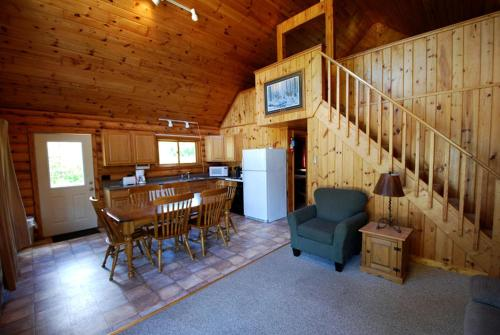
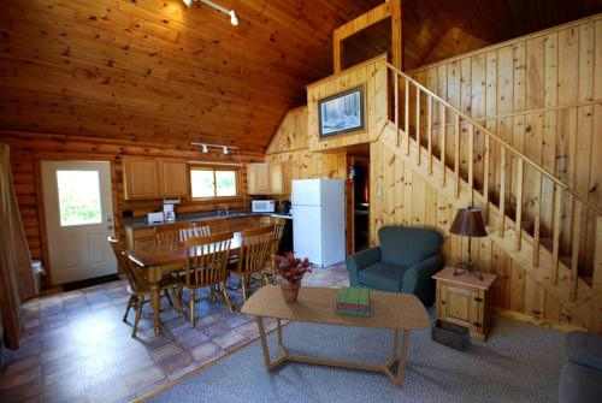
+ stack of books (353, 300)
+ coffee table (332, 324)
+ storage bin (449, 333)
+ potted plant (293, 277)
